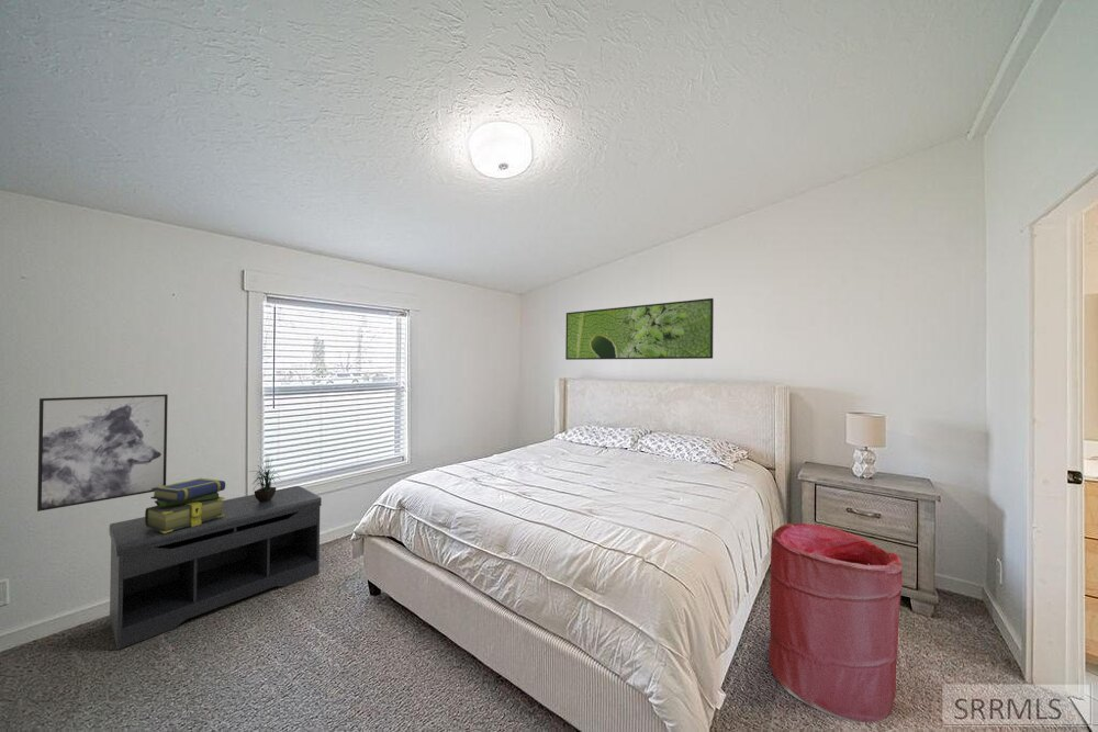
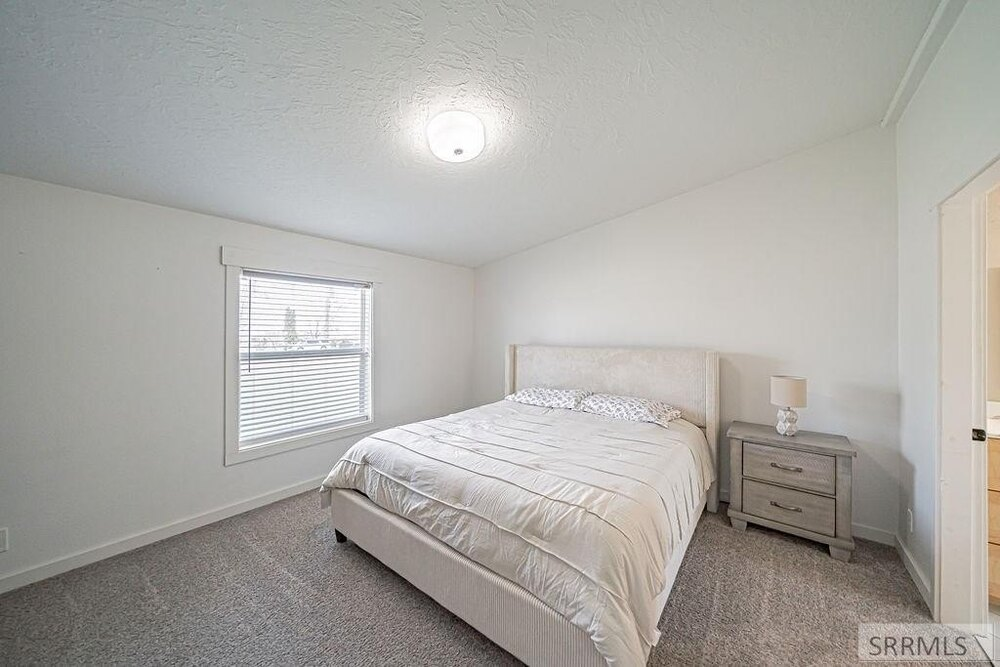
- wall art (108, 447)
- stack of books (188, 502)
- laundry hamper (830, 608)
- potted plant (266, 472)
- bench (225, 550)
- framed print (630, 333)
